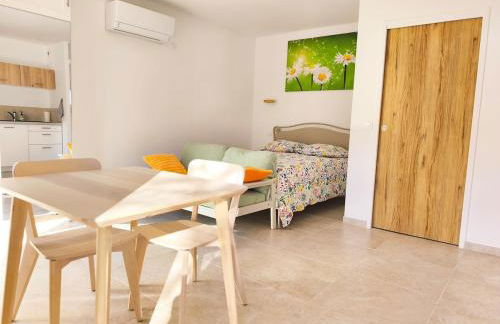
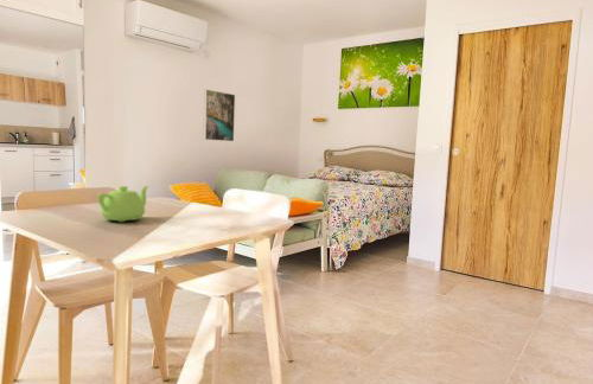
+ teapot (125, 203)
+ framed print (219, 116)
